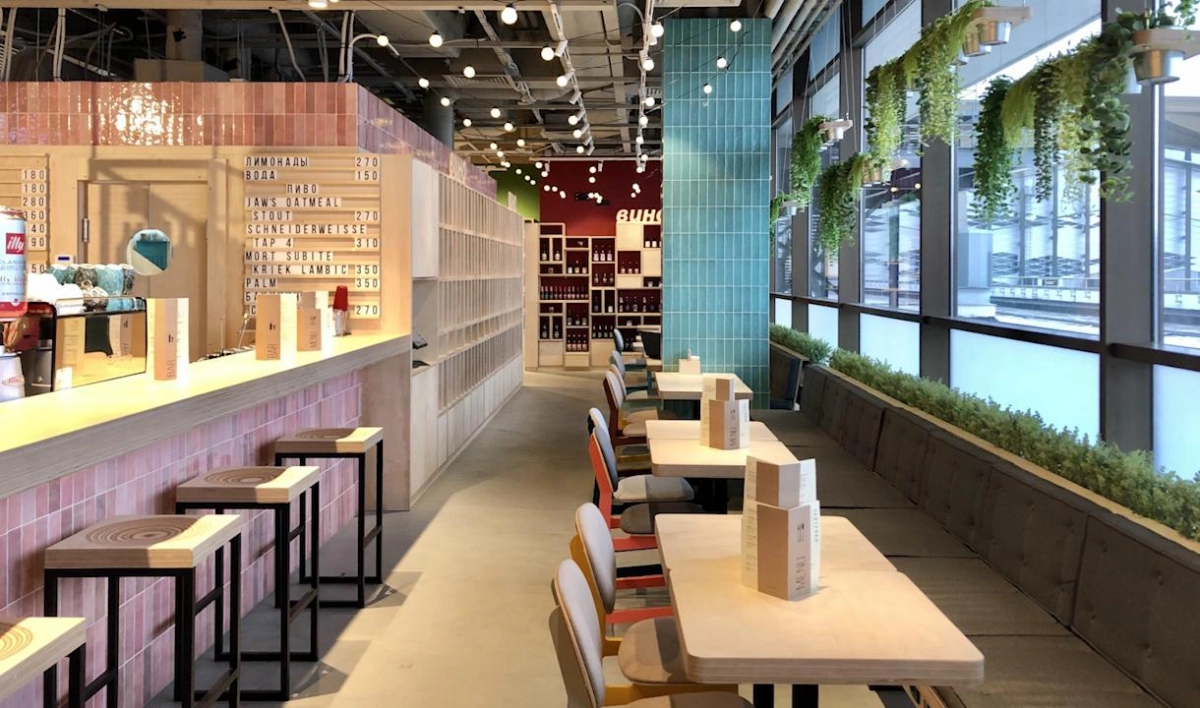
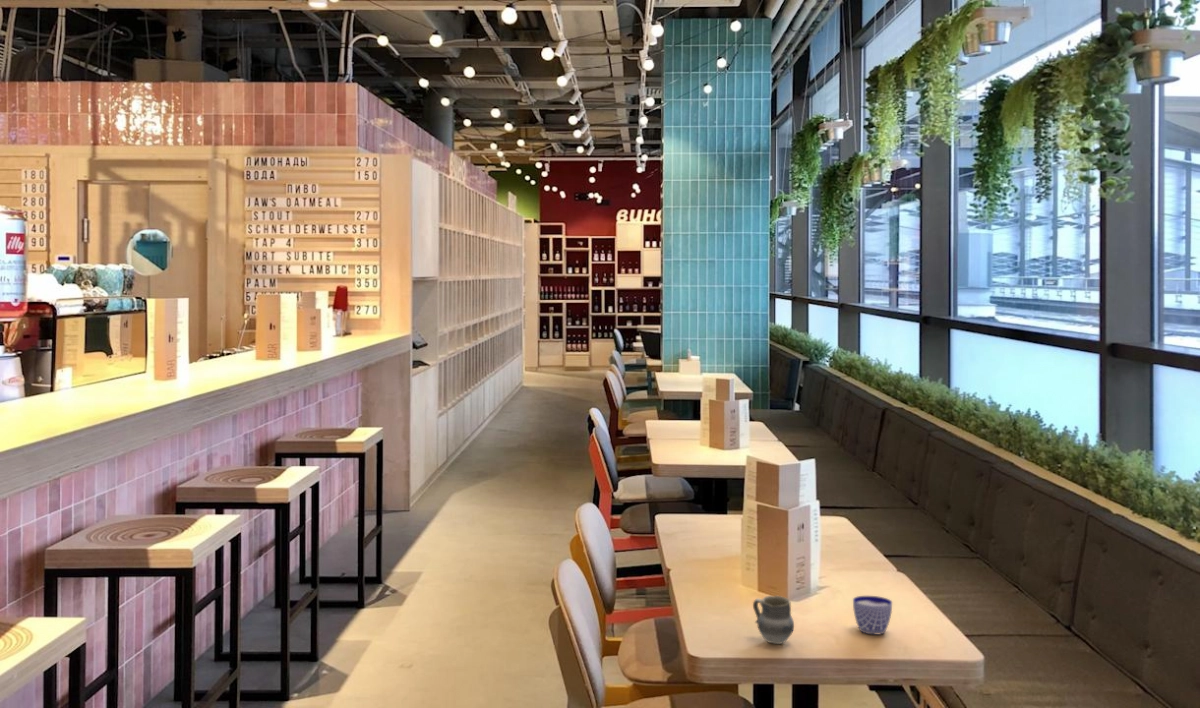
+ cup (772, 619)
+ cup (869, 614)
